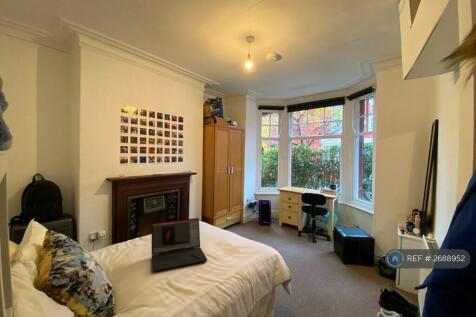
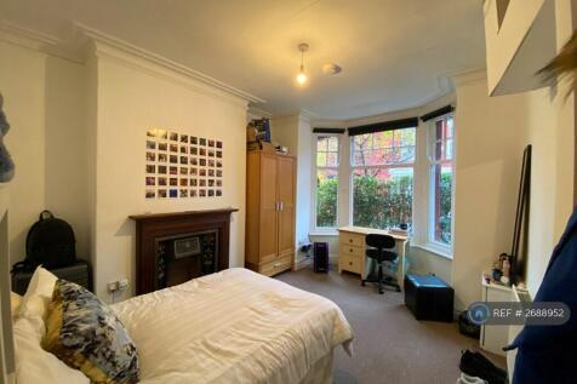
- laptop (178, 241)
